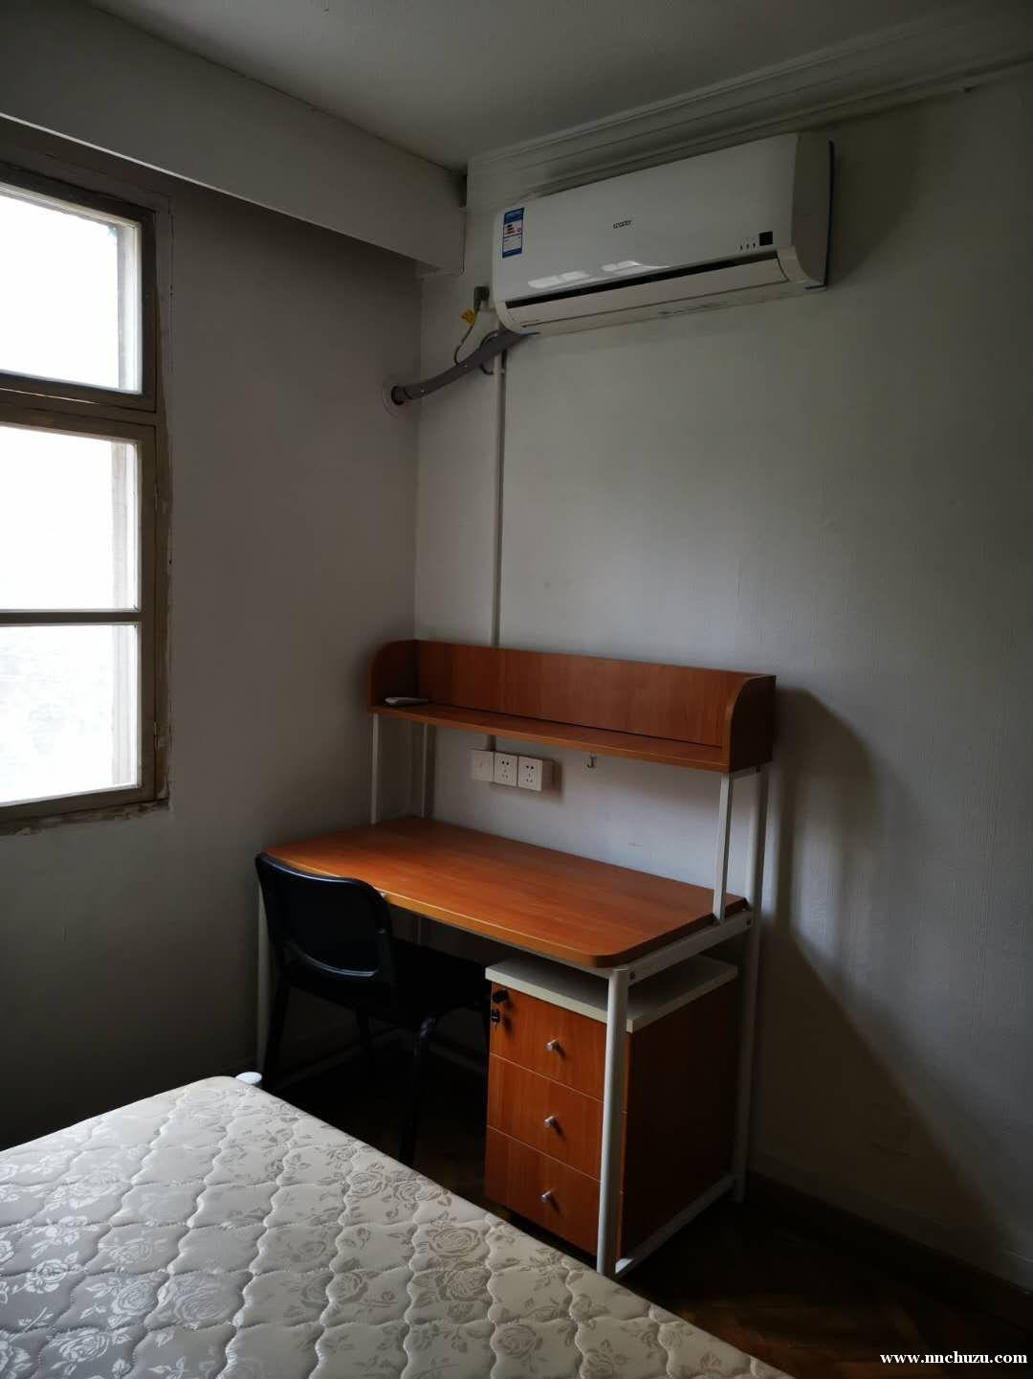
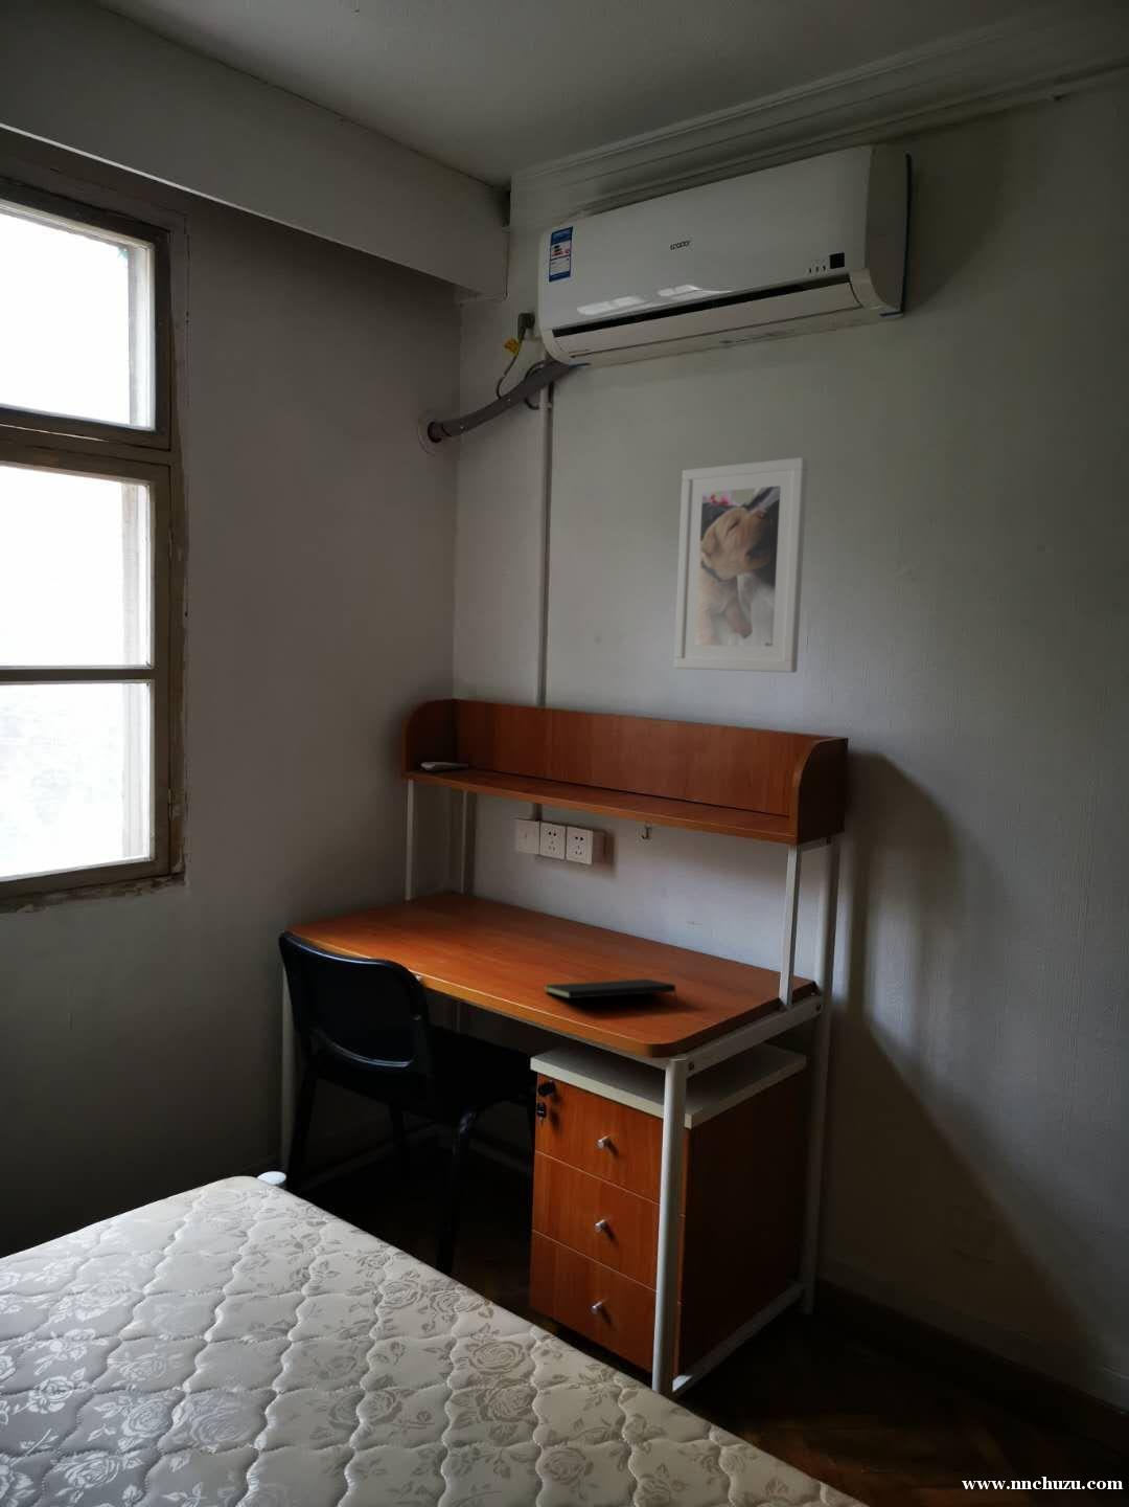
+ notepad (607, 988)
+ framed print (736, 567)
